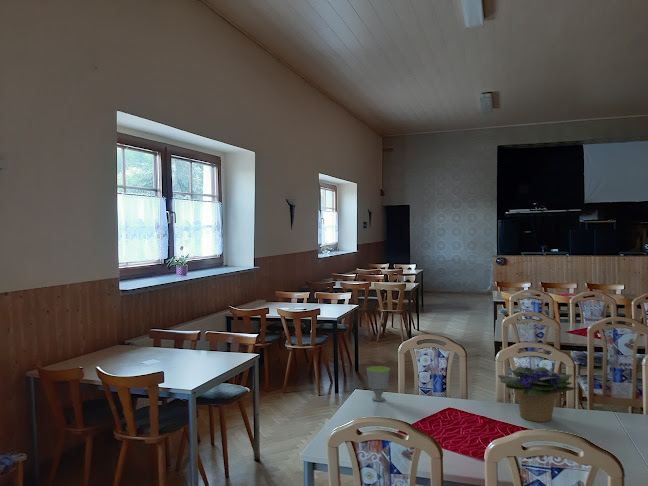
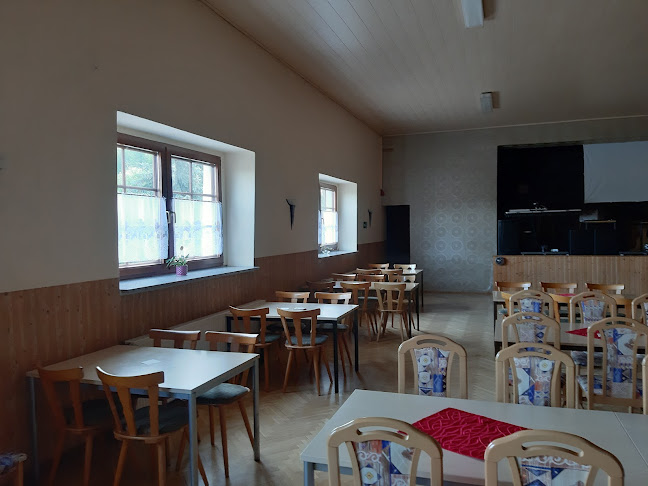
- potted flower (536, 392)
- cup (378, 383)
